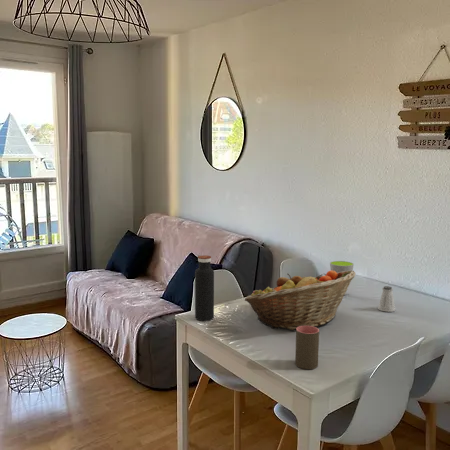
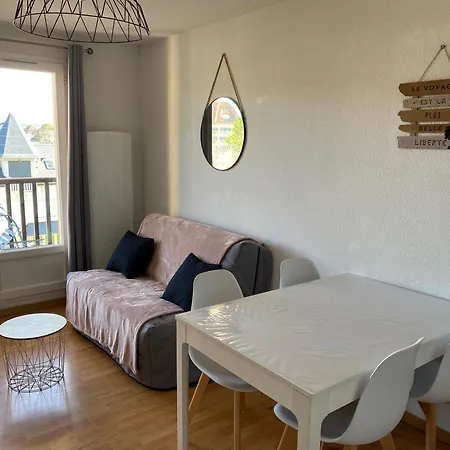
- cup (307, 347)
- saltshaker (387, 298)
- cup (338, 272)
- fruit basket (301, 294)
- water bottle (204, 287)
